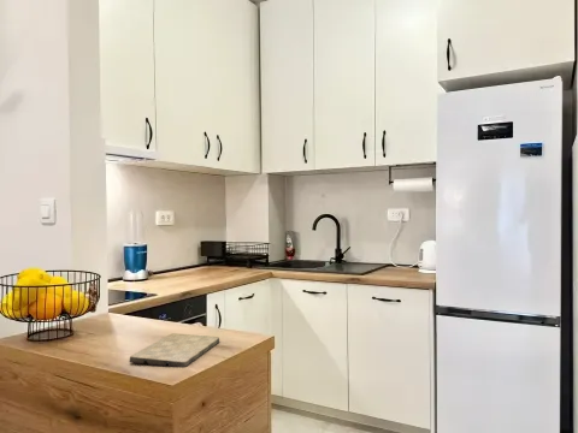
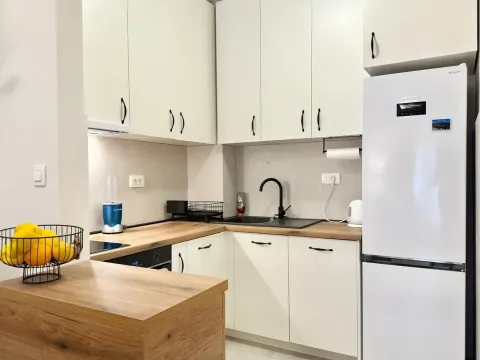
- cutting board (177, 348)
